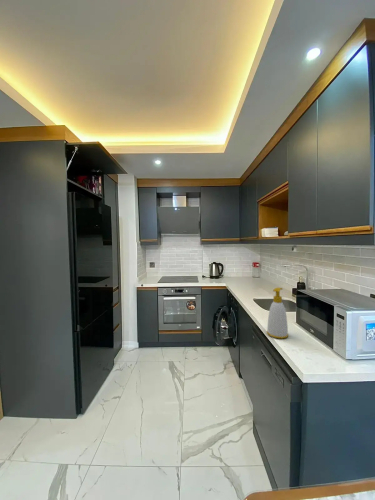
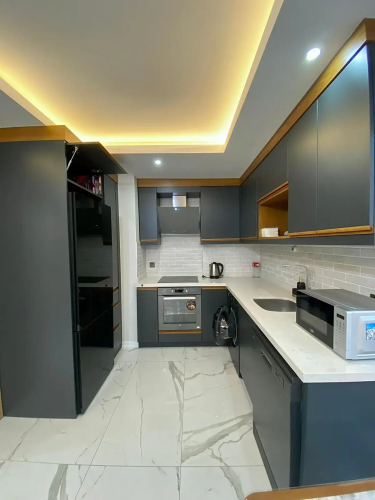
- soap bottle (277, 311)
